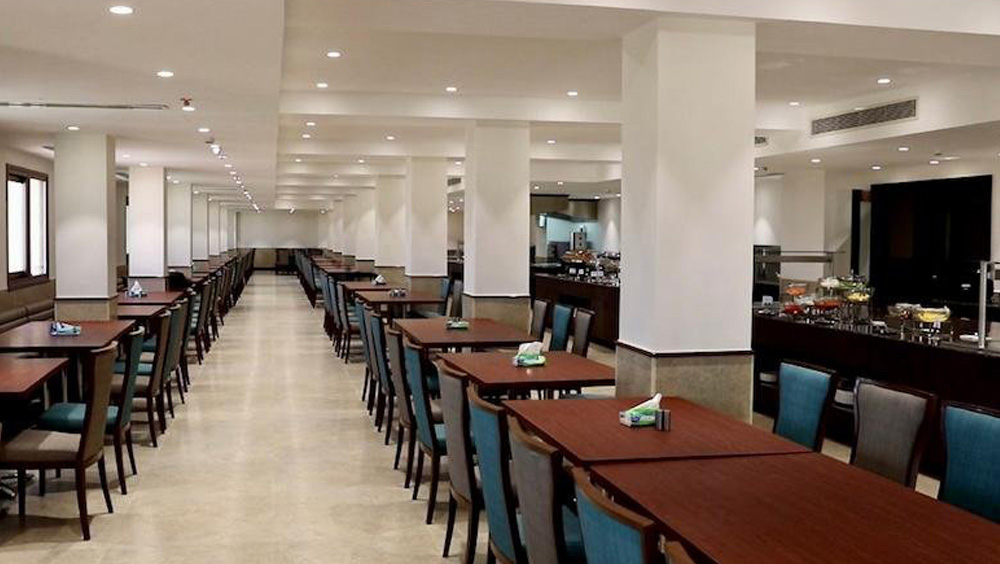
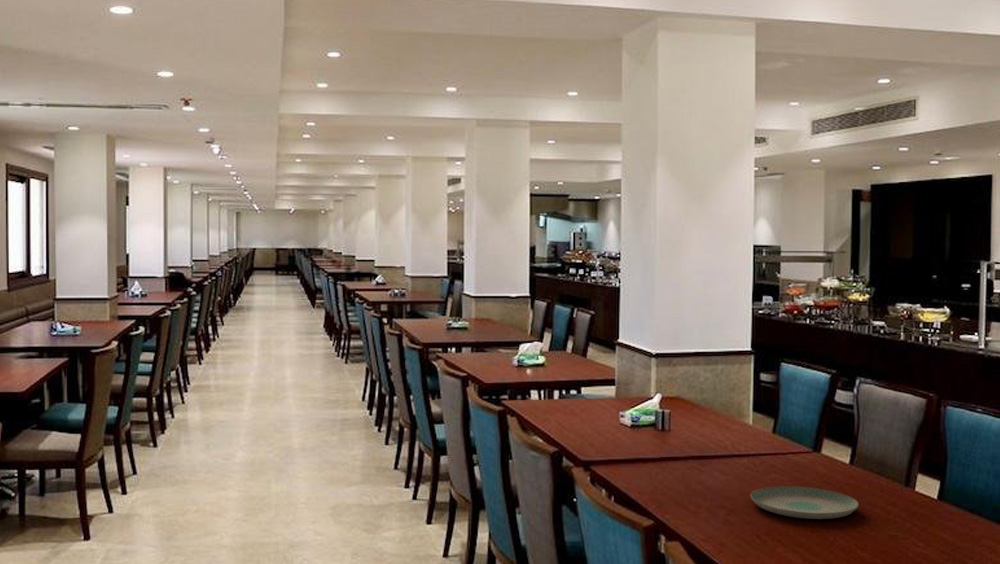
+ plate (803, 502)
